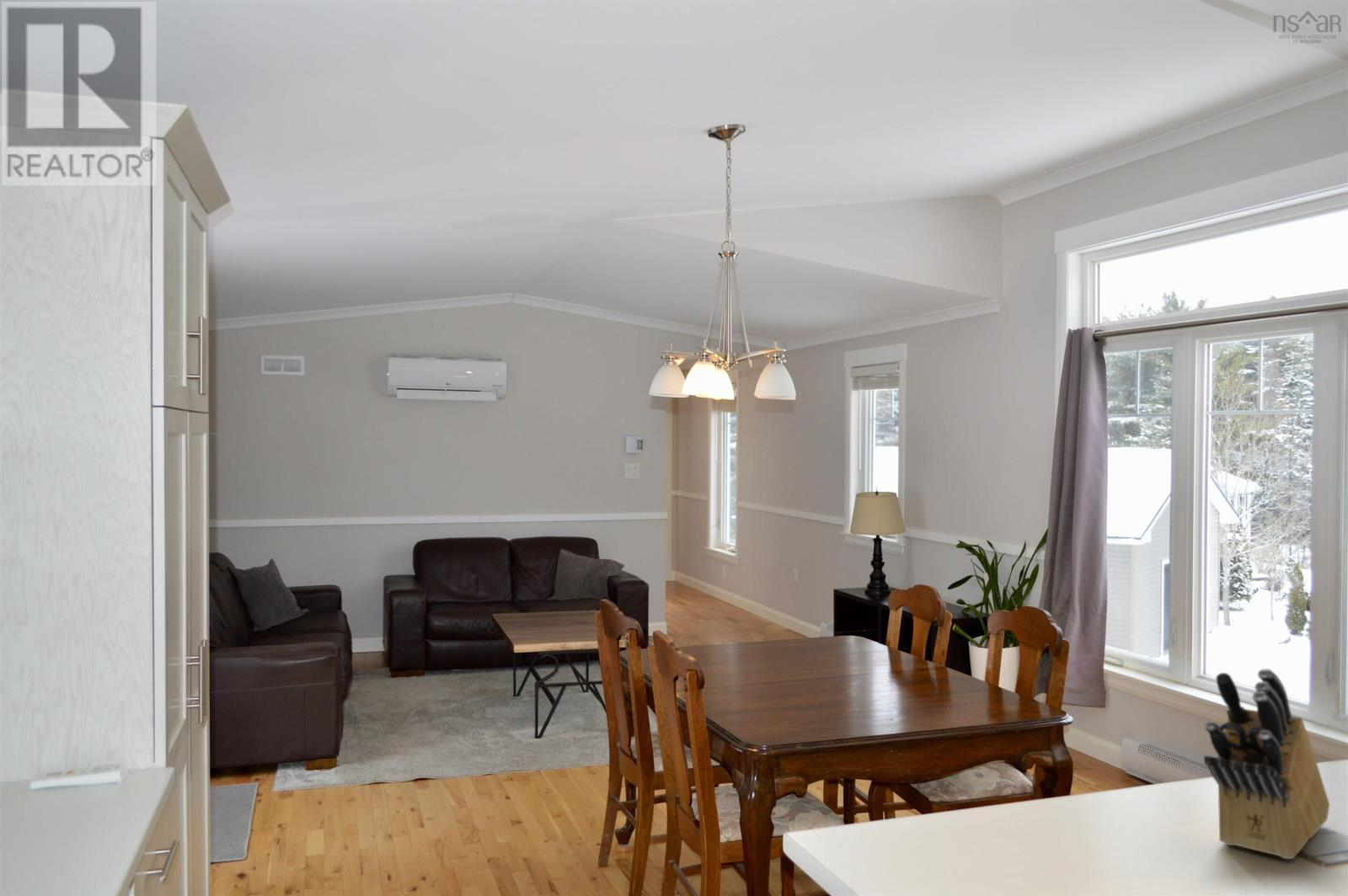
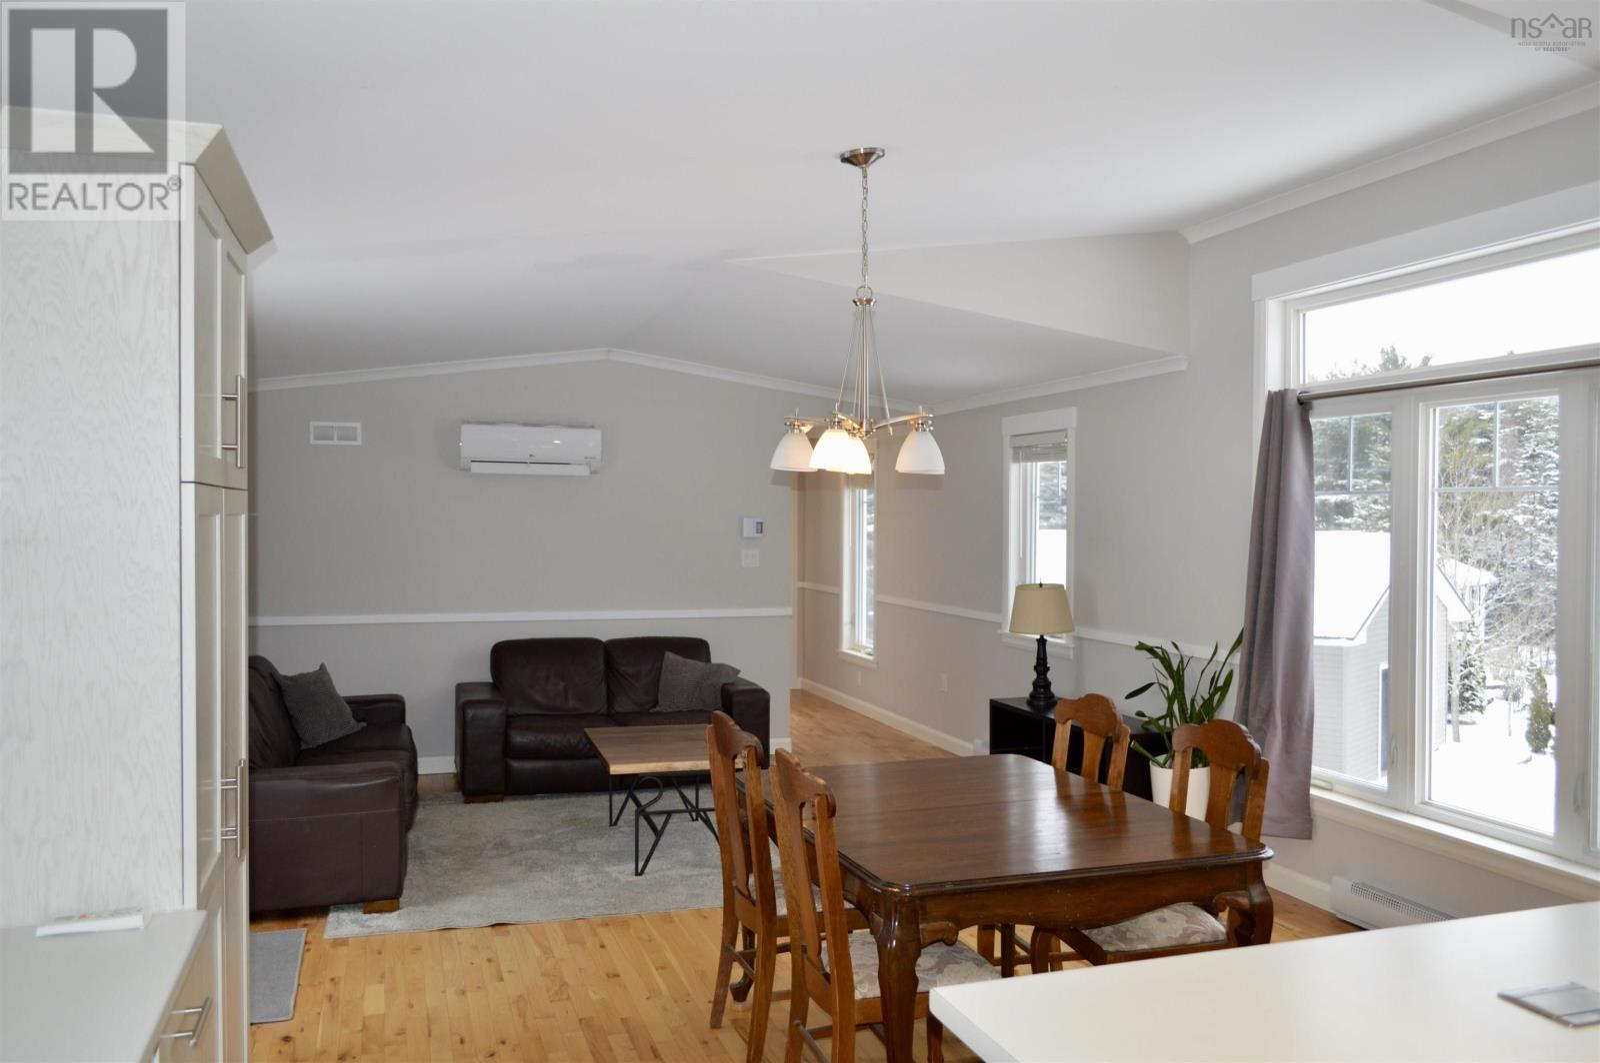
- knife block (1268, 748)
